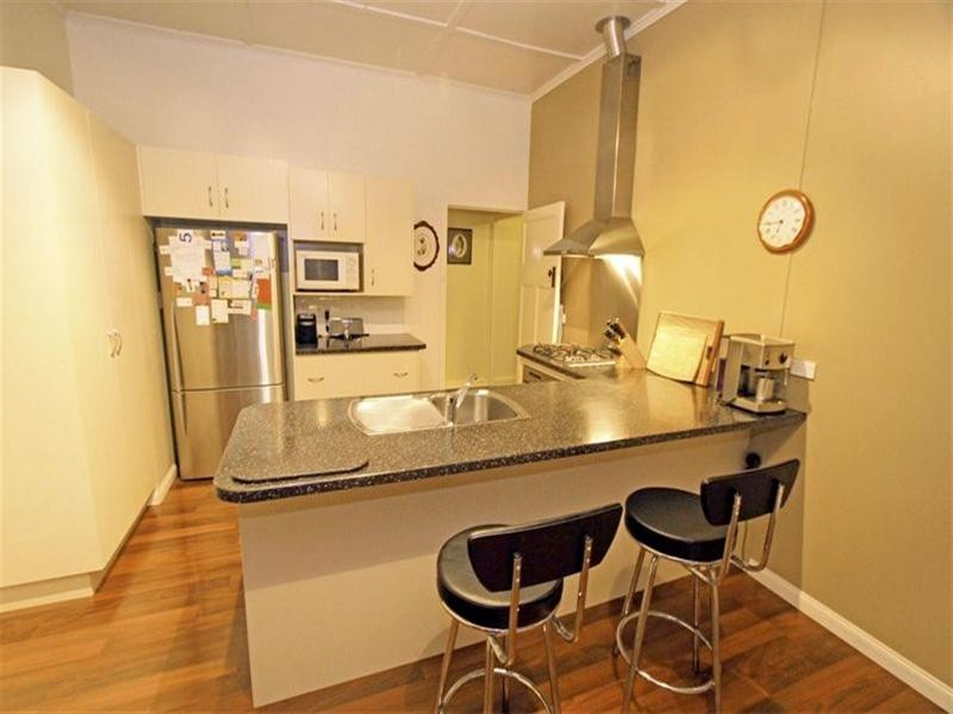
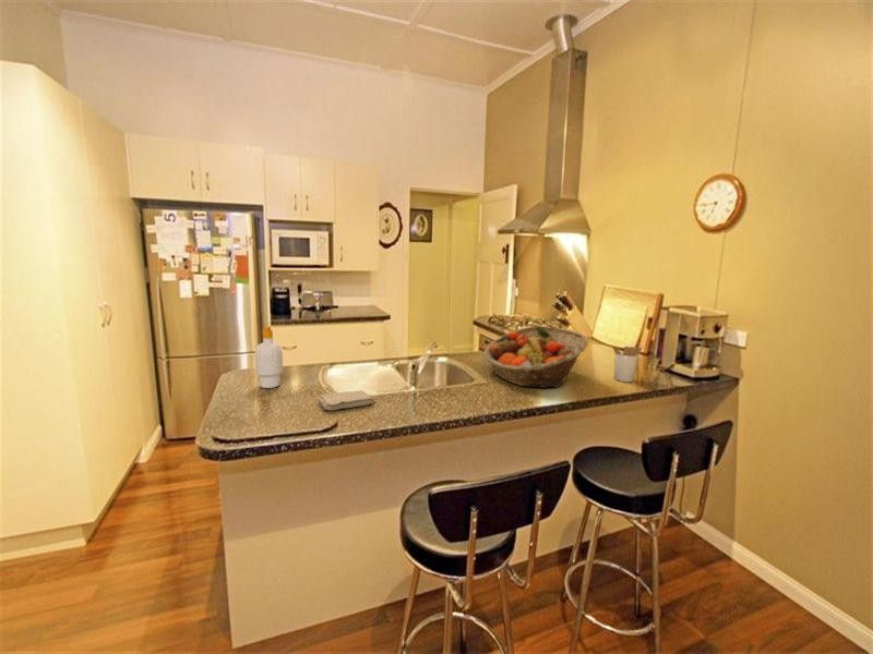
+ soap bottle (268, 356)
+ washcloth (345, 399)
+ utensil holder (627, 361)
+ fruit basket (533, 353)
